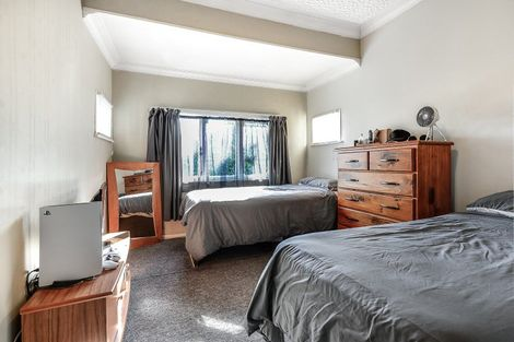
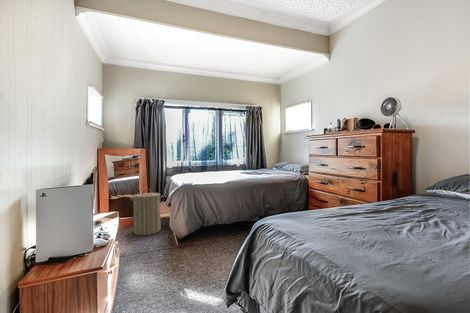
+ laundry hamper (147, 210)
